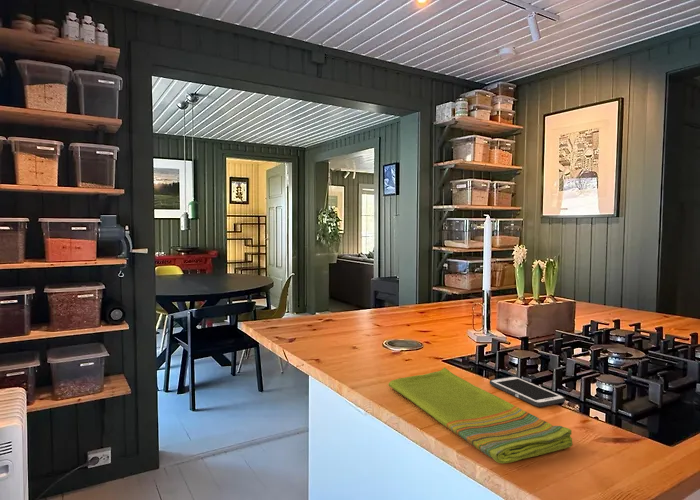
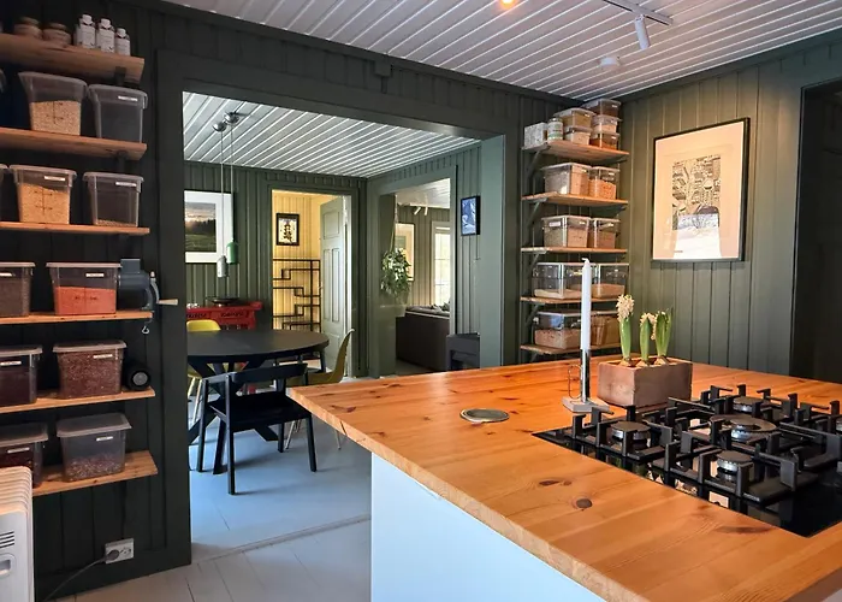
- cell phone (525, 390)
- dish towel (466, 405)
